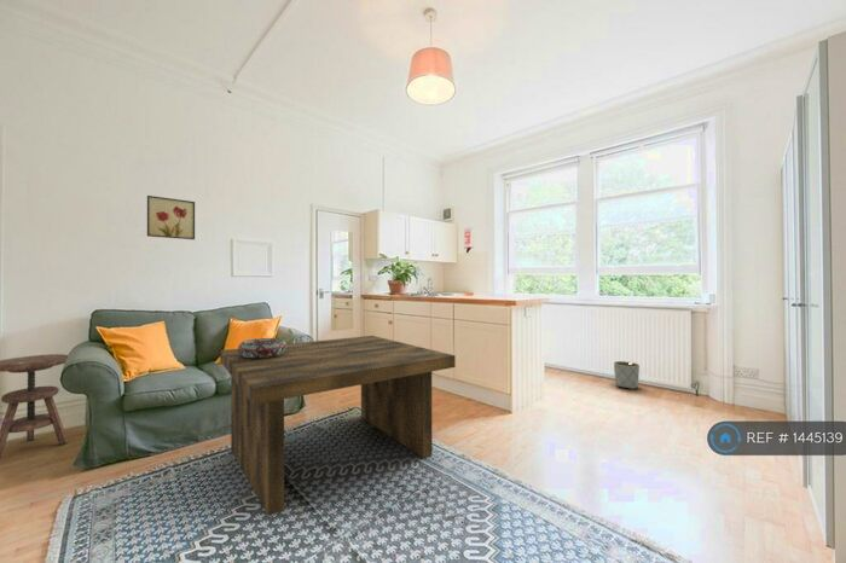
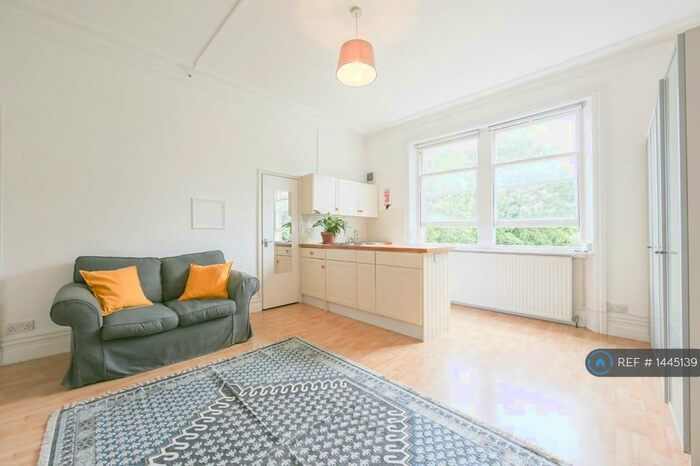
- decorative bowl (262, 347)
- planter (626, 375)
- side table (30, 402)
- coffee table (328, 390)
- wall art (172, 217)
